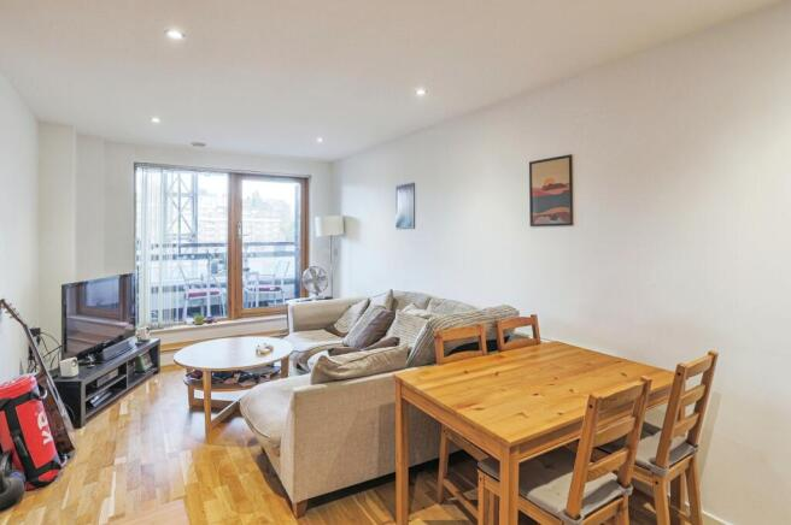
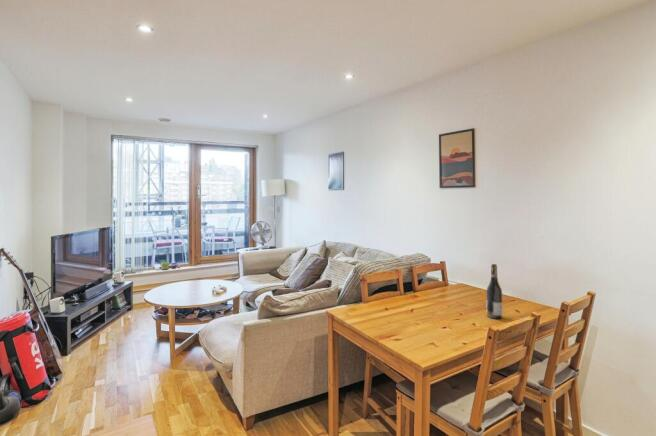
+ wine bottle (494, 290)
